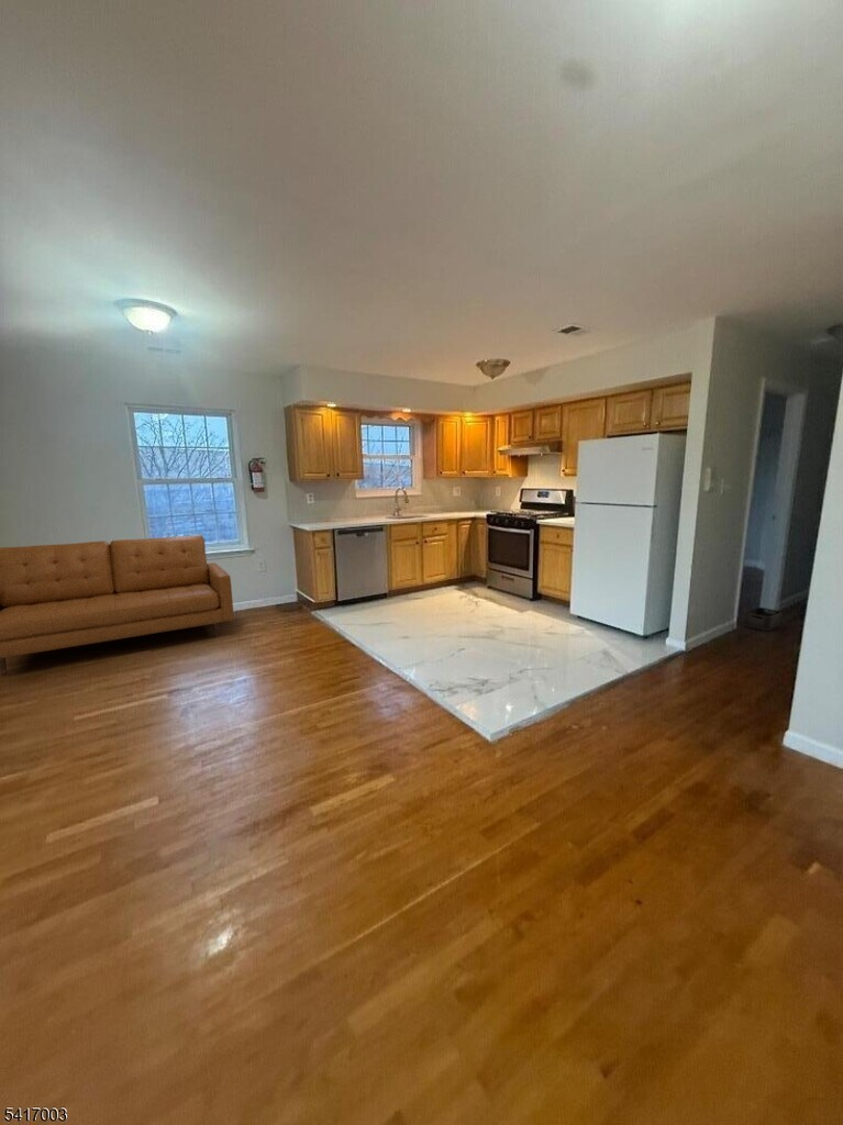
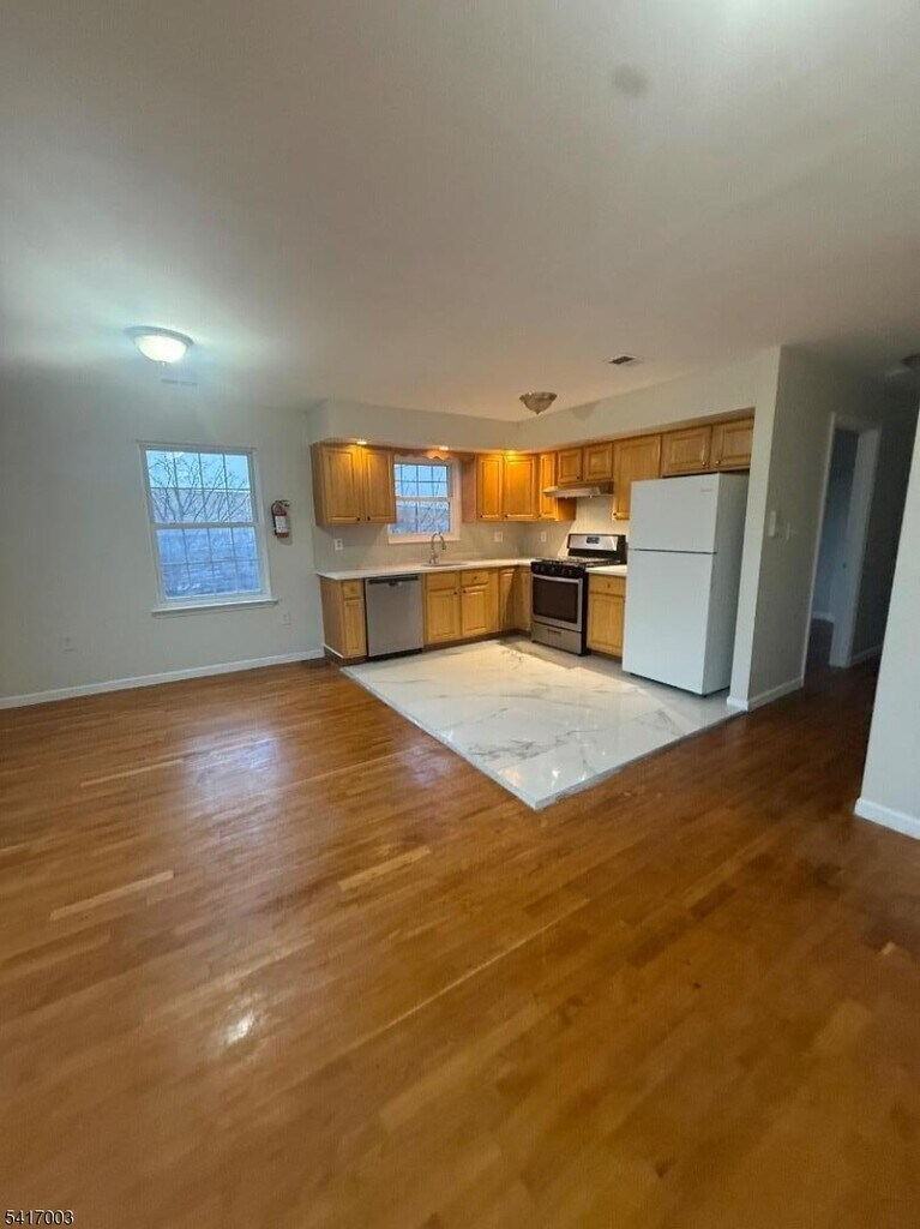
- sofa (114, 594)
- storage bin (763, 619)
